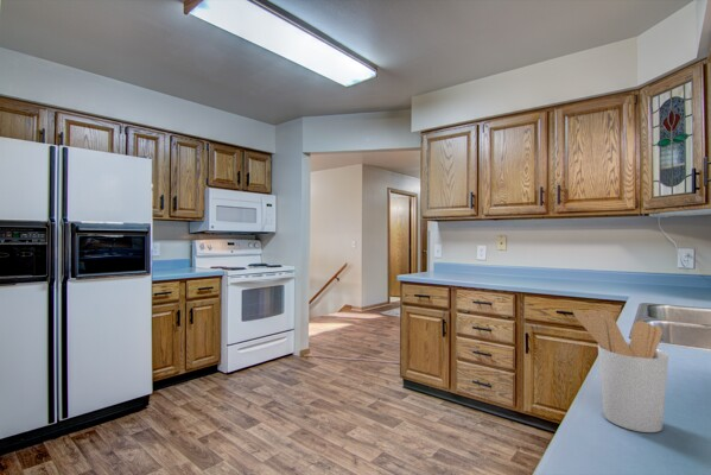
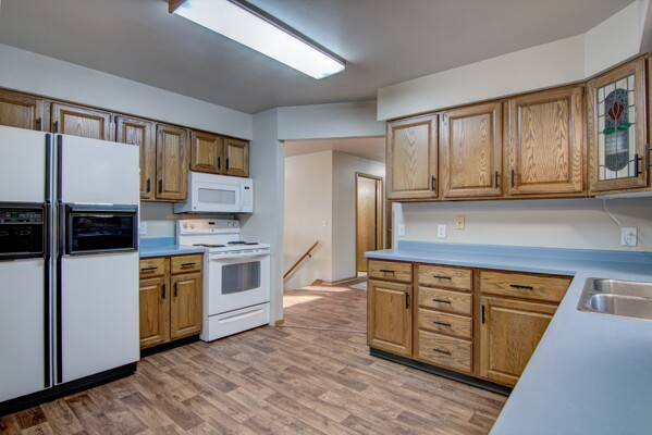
- utensil holder (617, 362)
